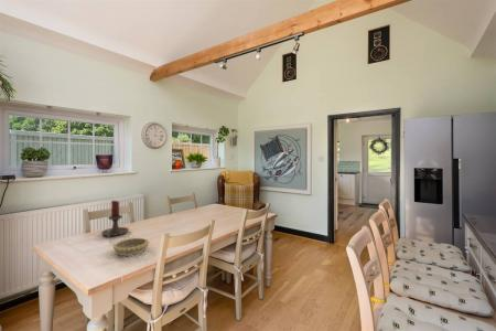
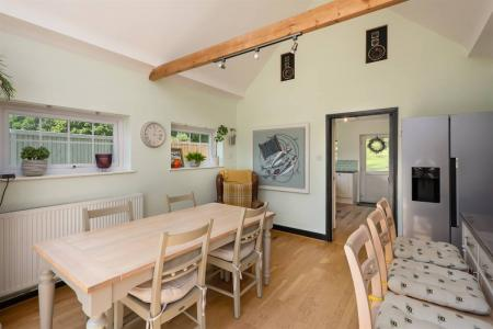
- decorative bowl (131, 247)
- candle holder (114, 217)
